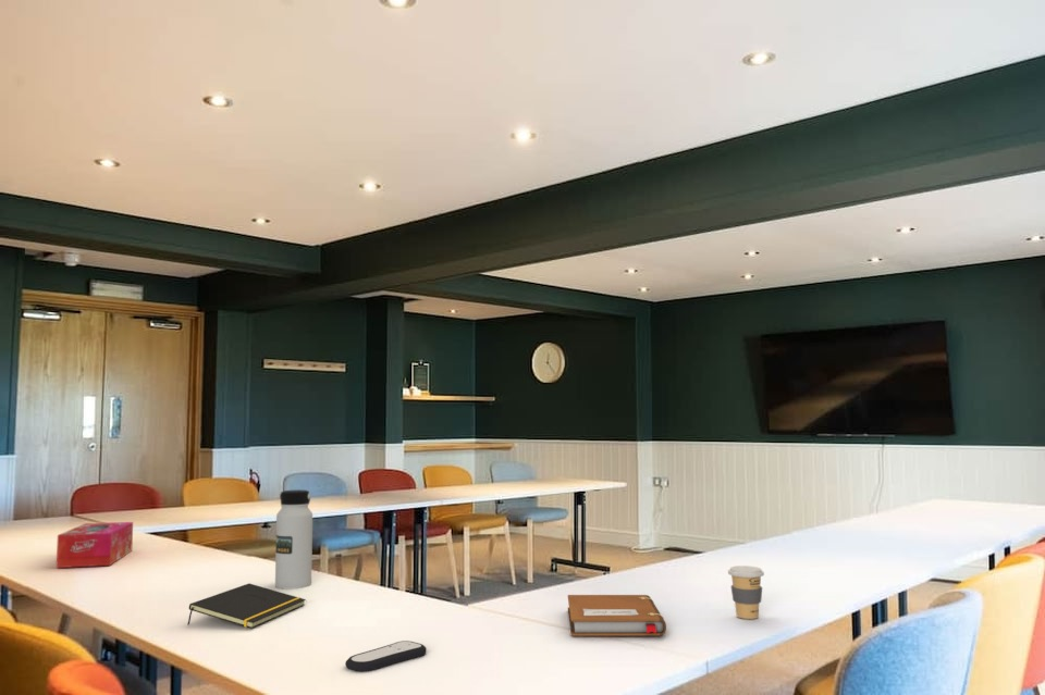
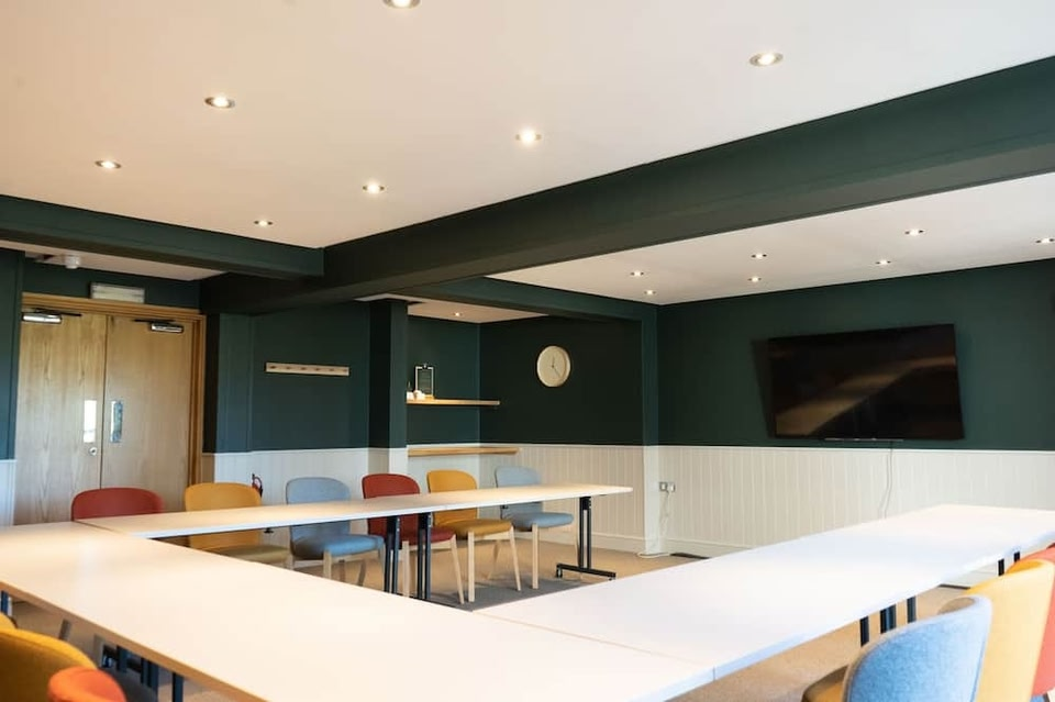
- notepad (249, 604)
- coffee cup (746, 592)
- water bottle (294, 537)
- notebook (614, 615)
- tissue box (97, 543)
- remote control (385, 656)
